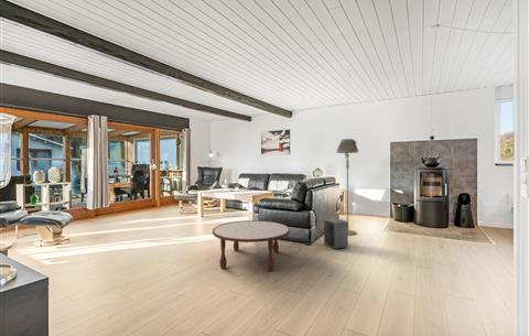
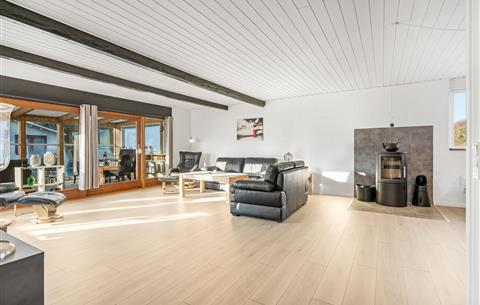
- coffee table (251, 241)
- speaker (336, 232)
- floor lamp (347, 186)
